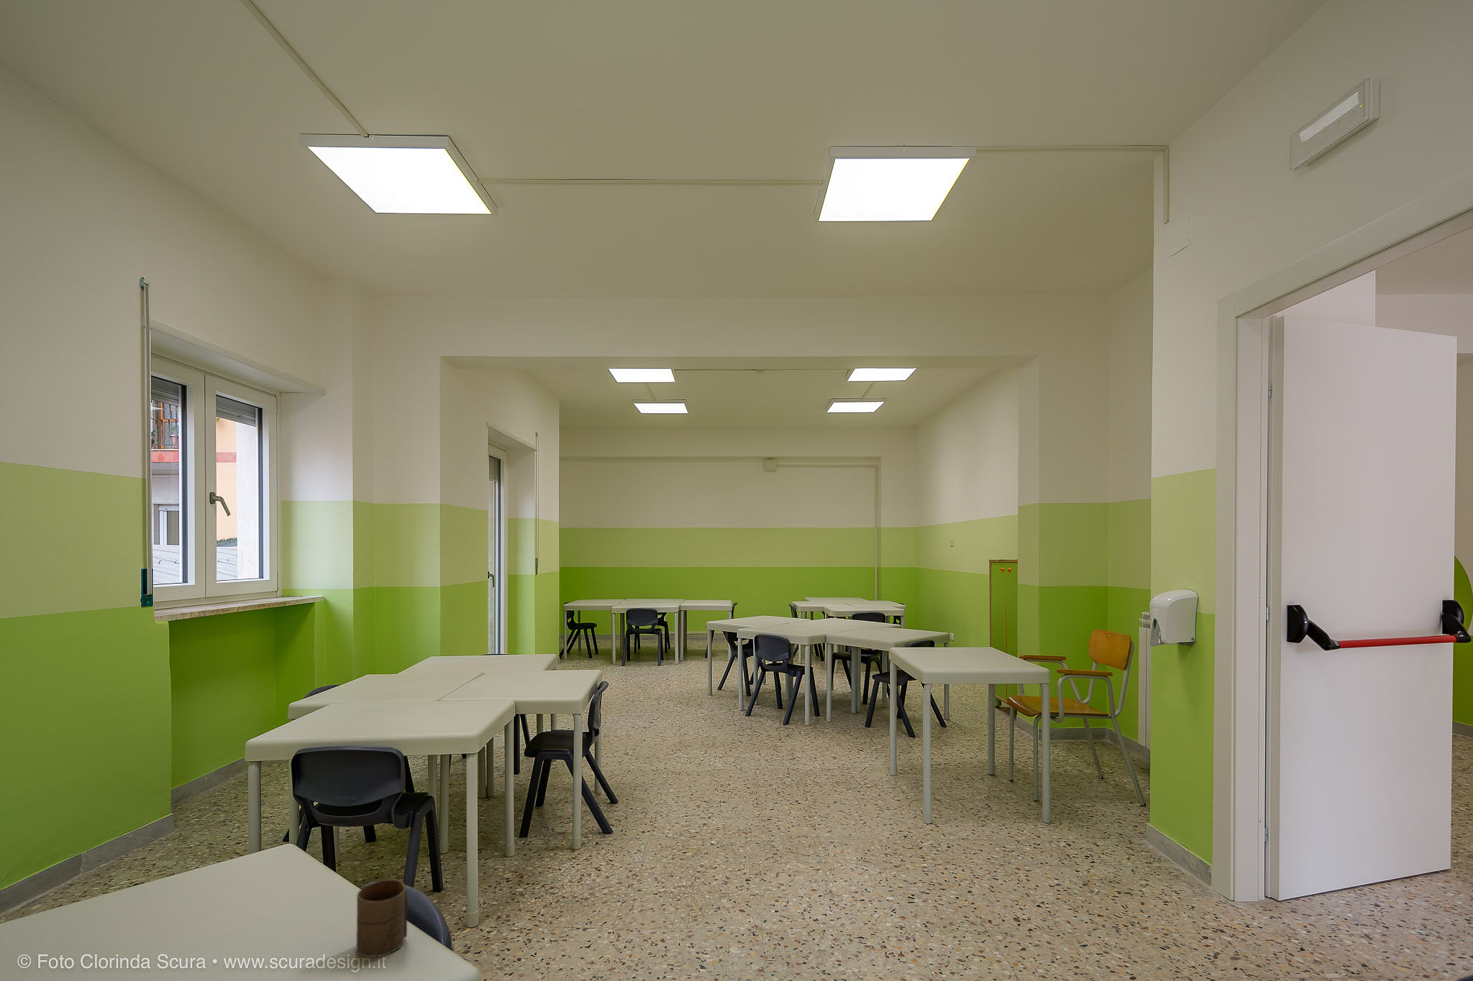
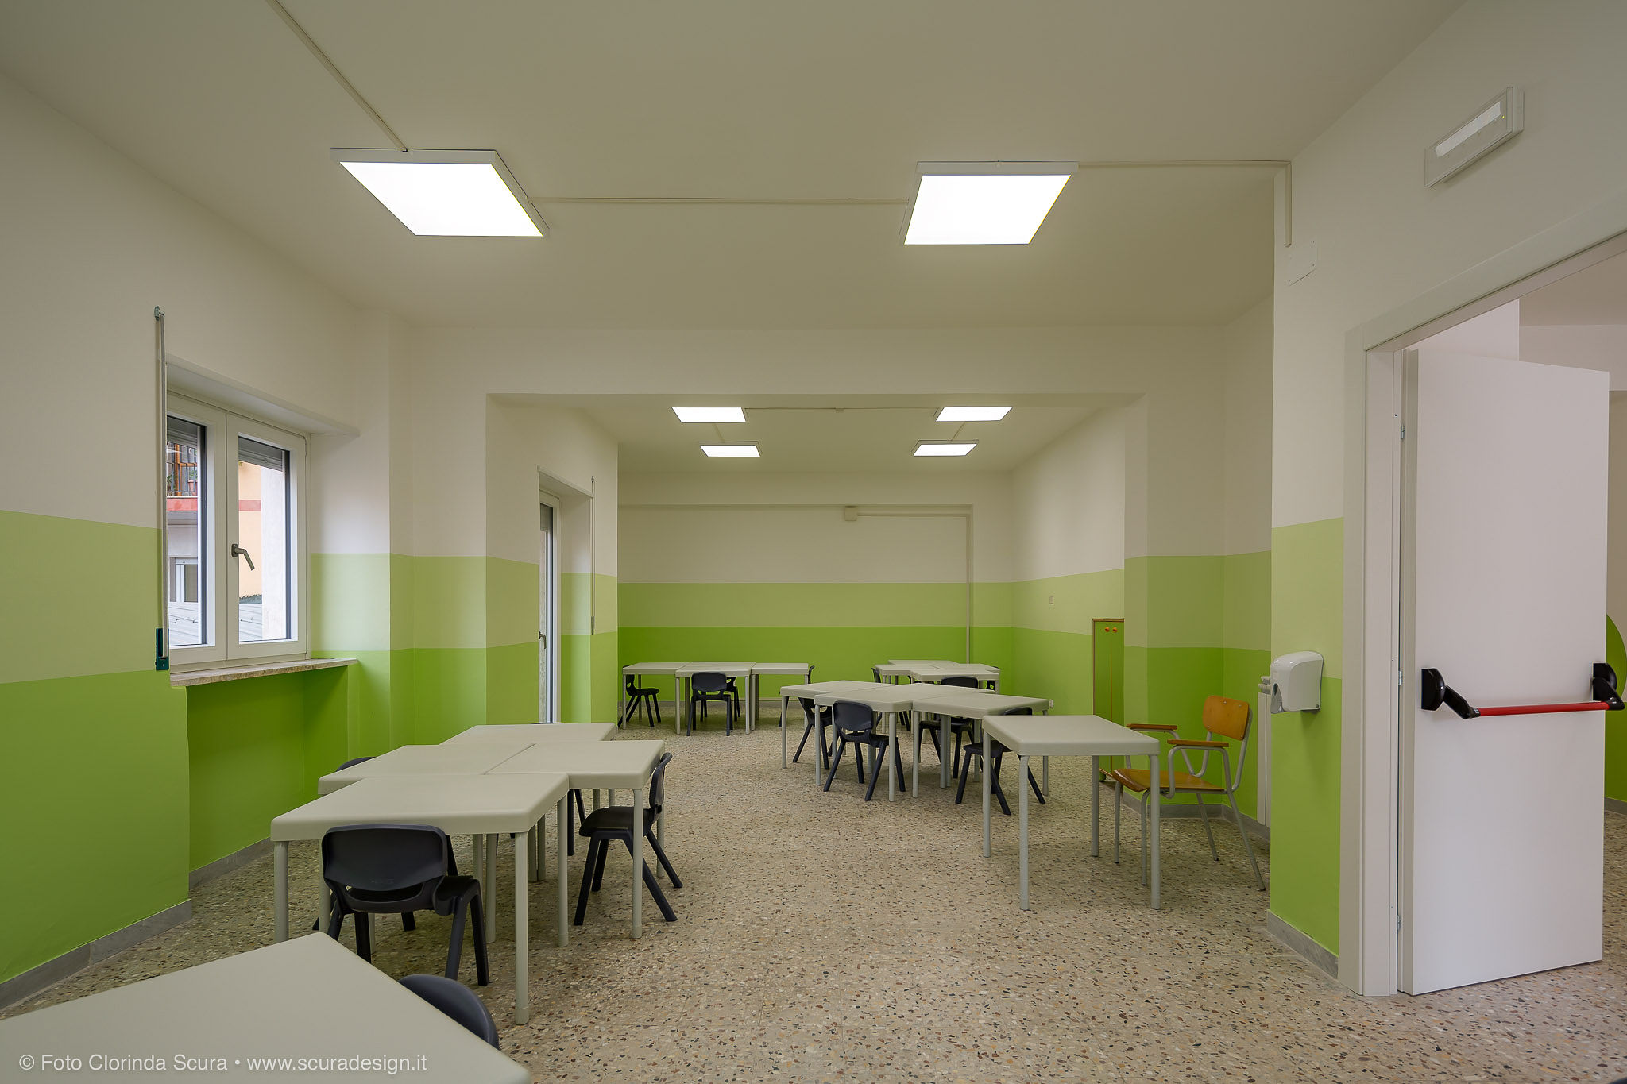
- cup (382, 916)
